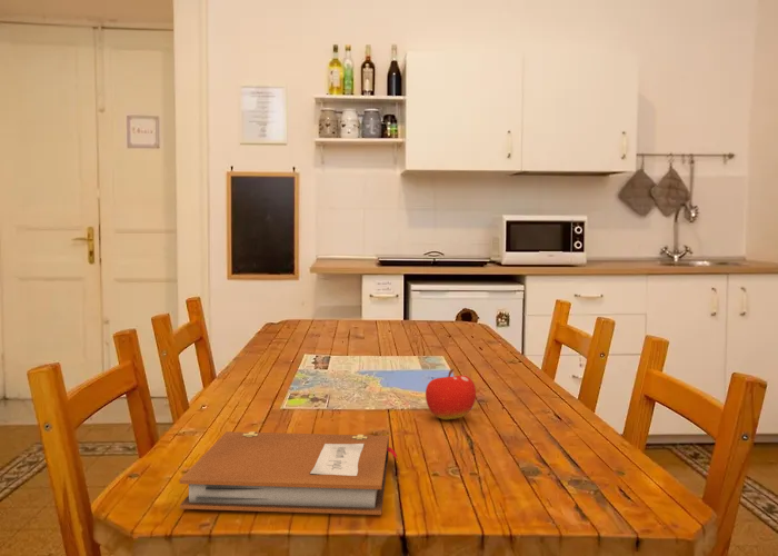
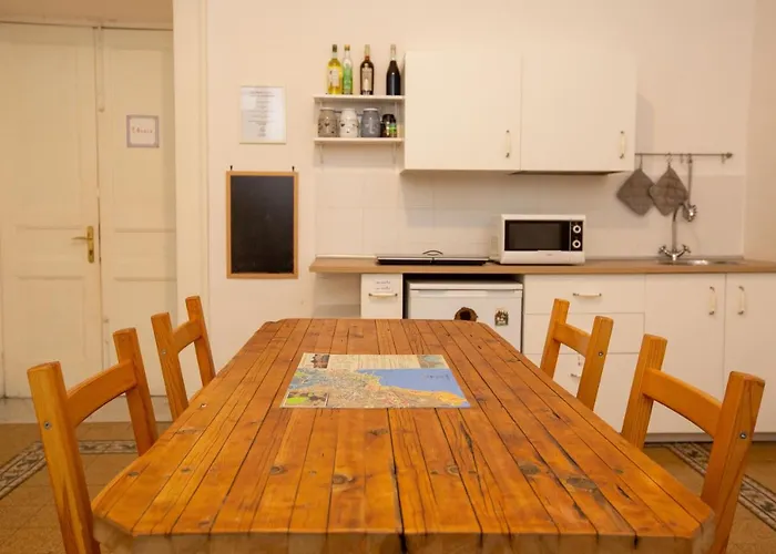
- notebook (300, 467)
- fruit (449, 395)
